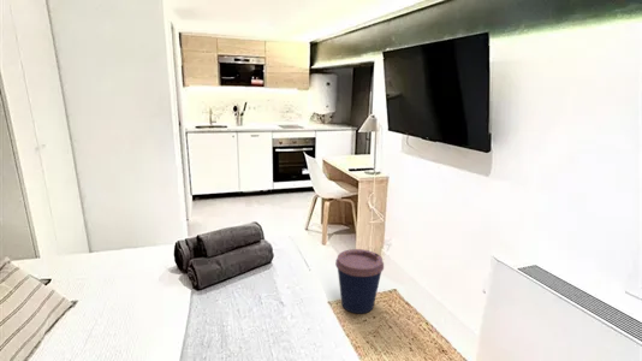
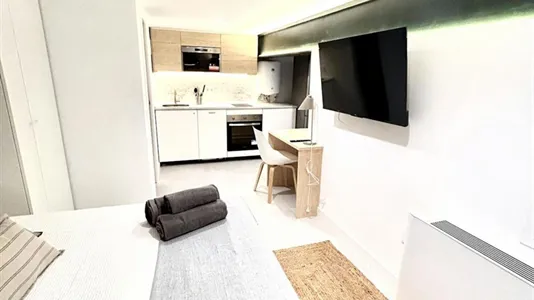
- coffee cup (358, 282)
